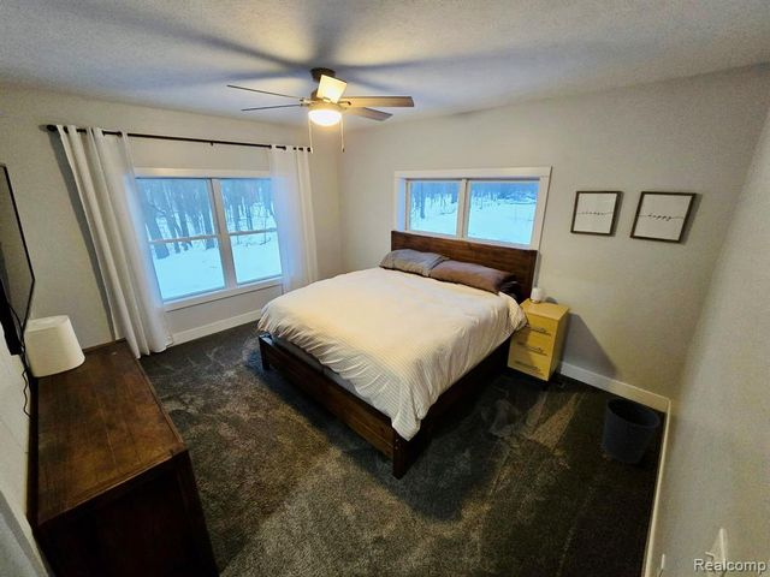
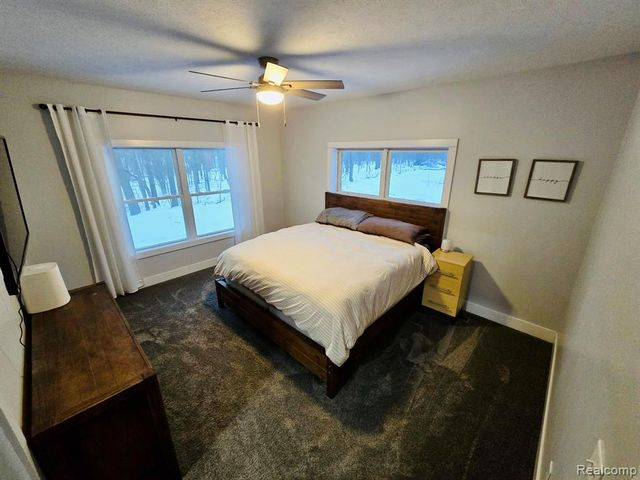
- wastebasket (626, 430)
